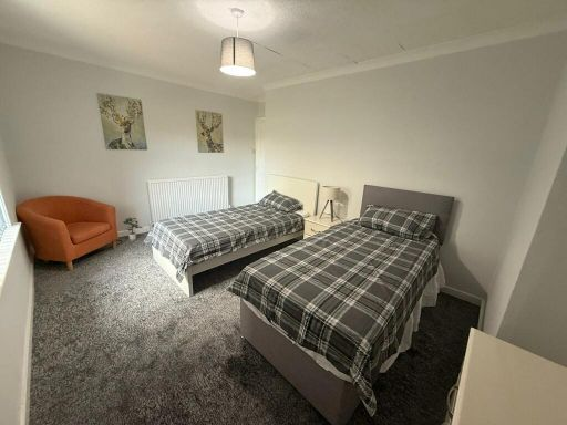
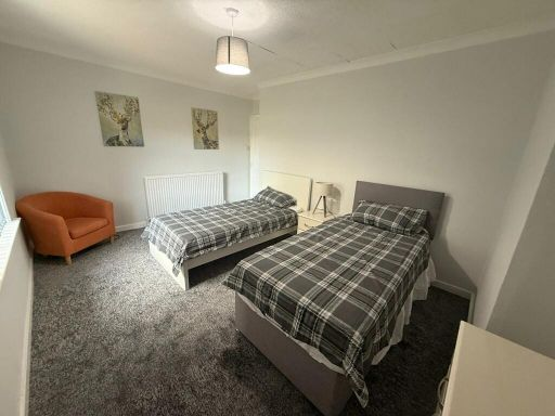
- potted plant (132, 227)
